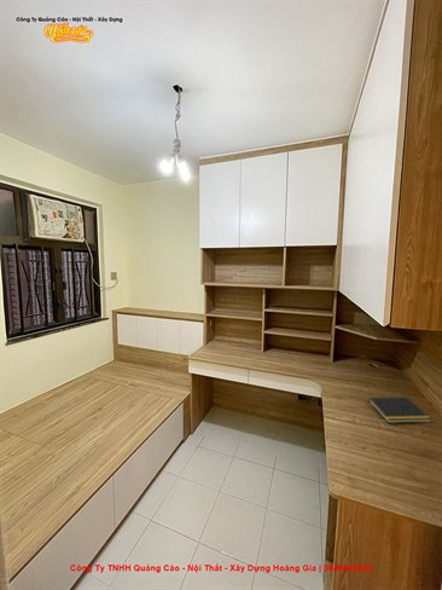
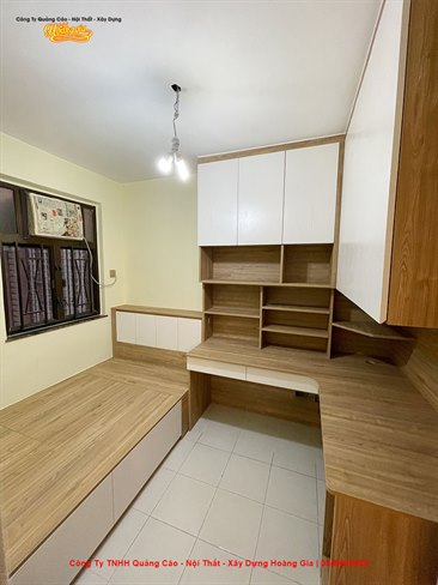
- notepad (397, 409)
